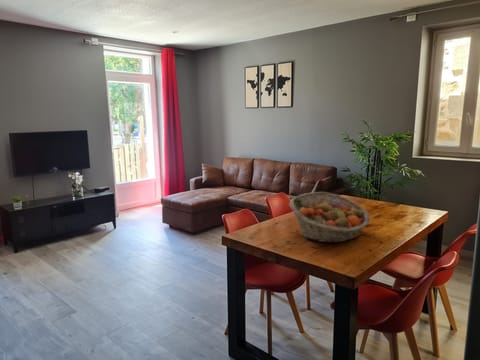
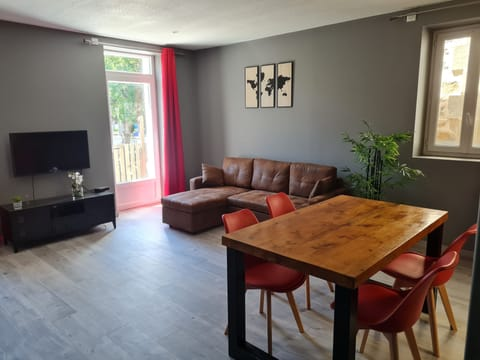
- fruit basket (329, 215)
